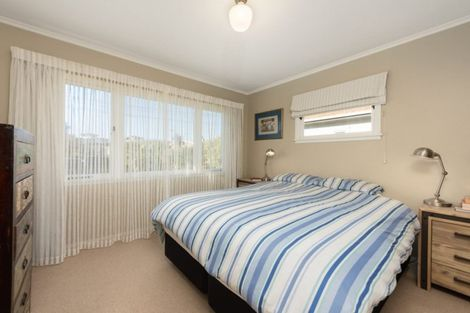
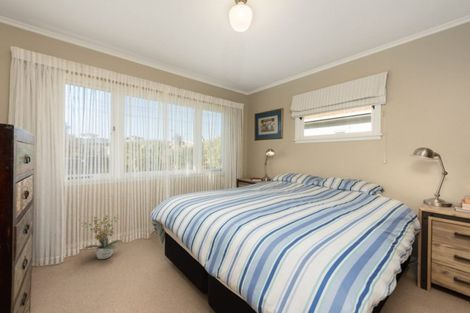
+ potted plant (102, 236)
